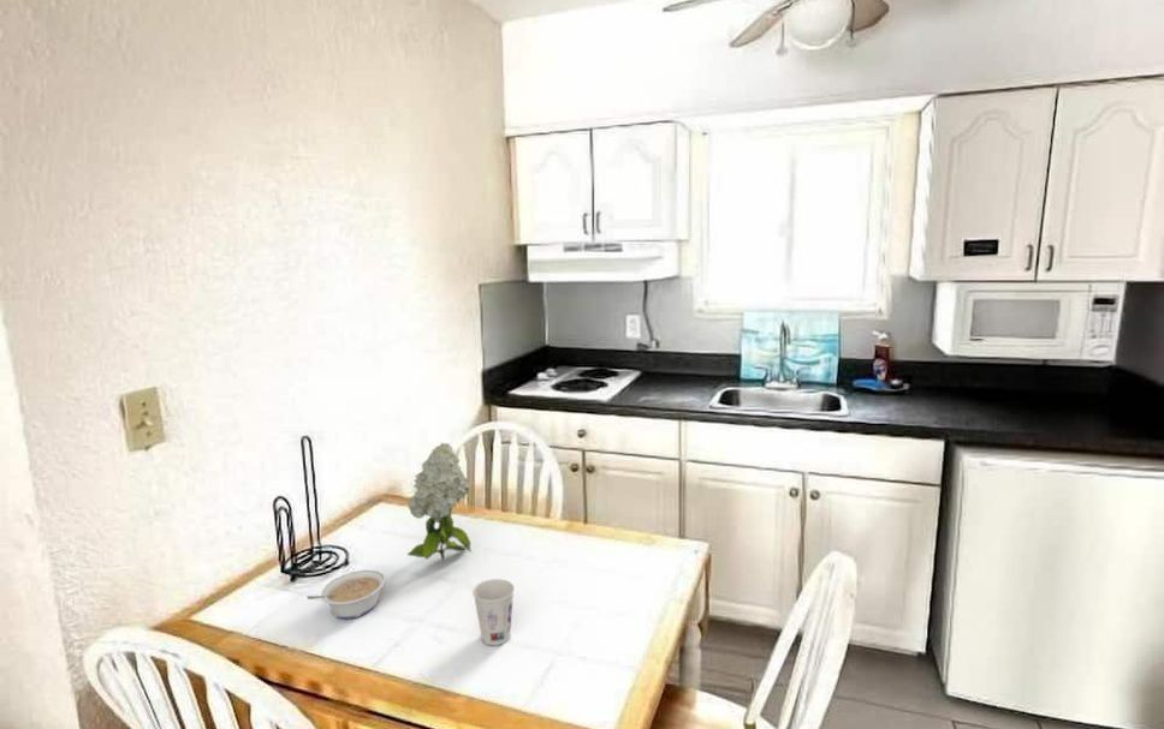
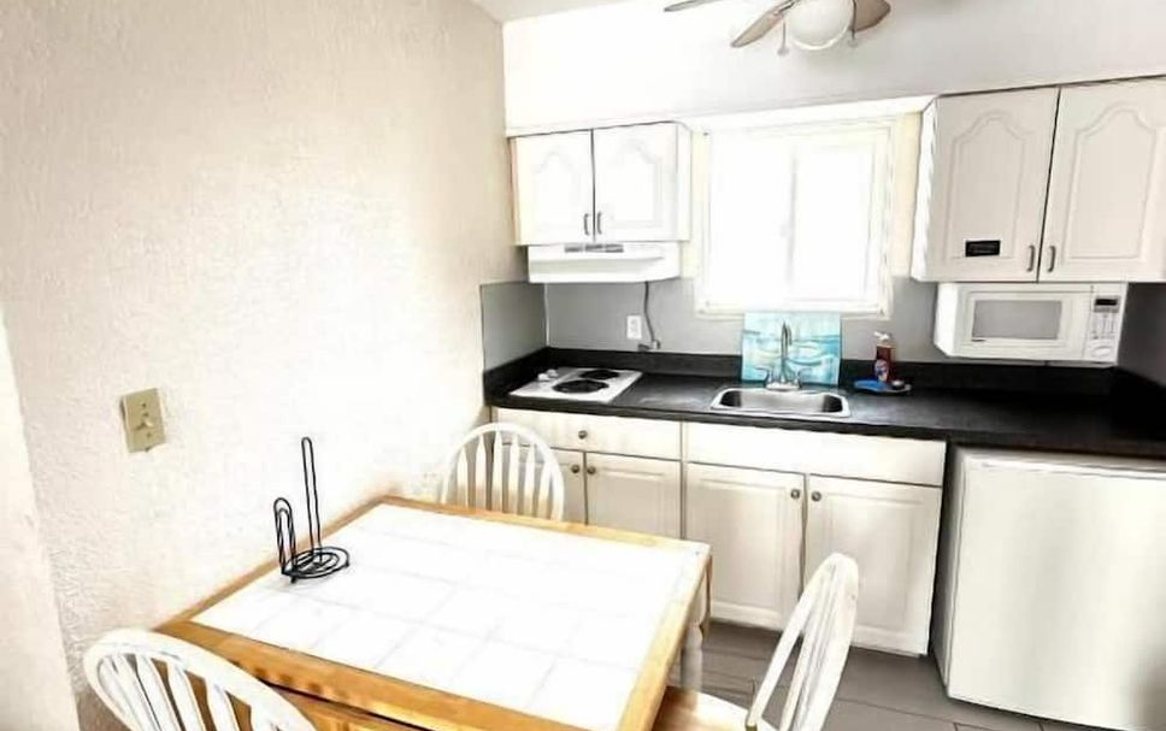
- flower (439, 503)
- legume (352, 596)
- cup (494, 613)
